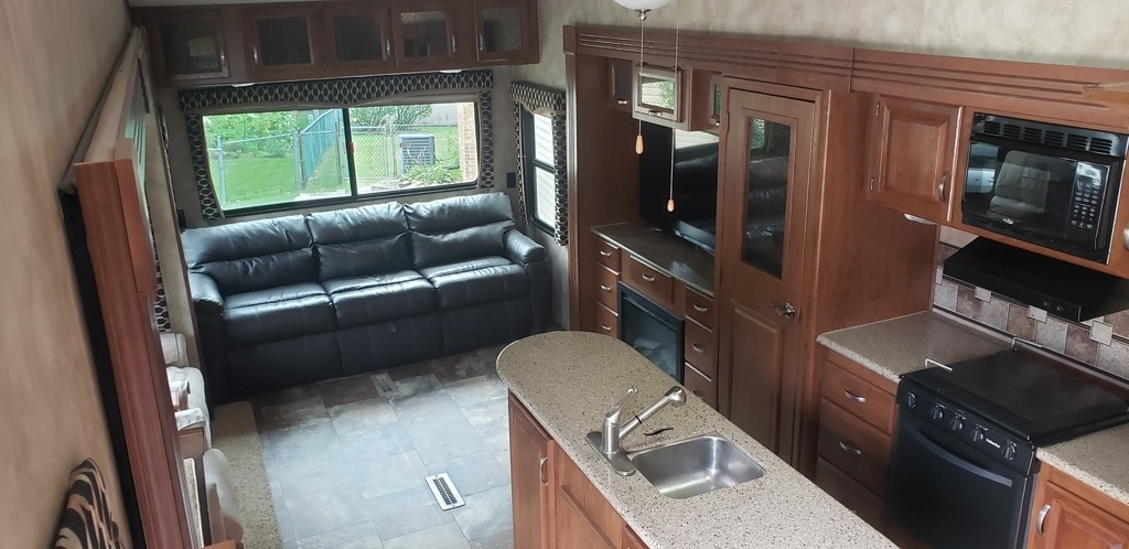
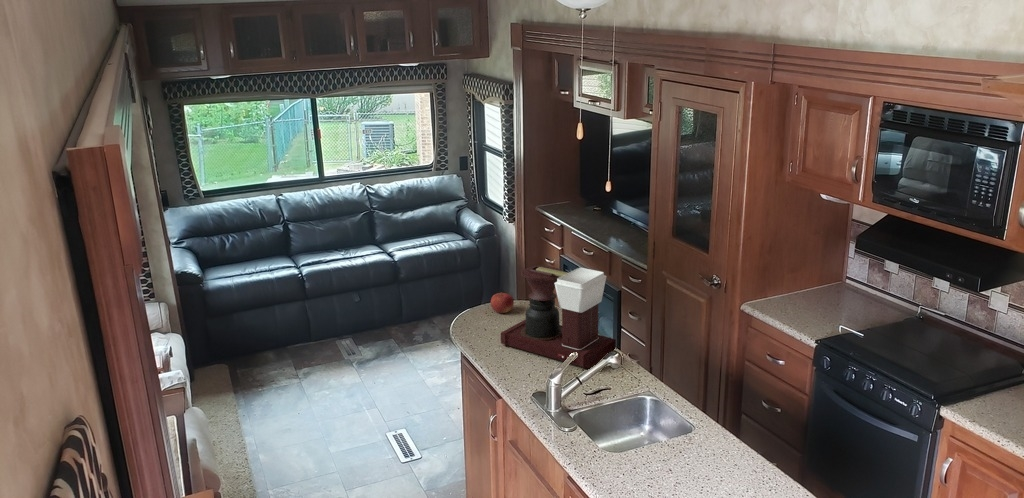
+ coffee maker (557, 310)
+ fruit (502, 301)
